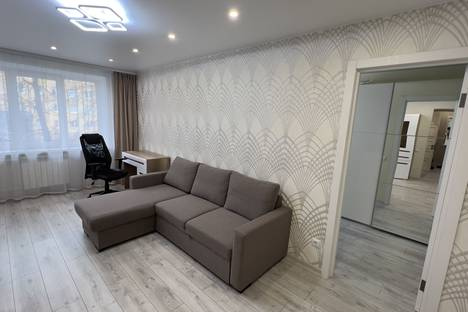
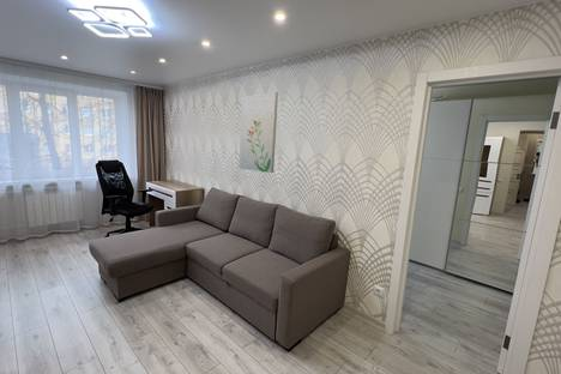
+ wall art (257, 133)
